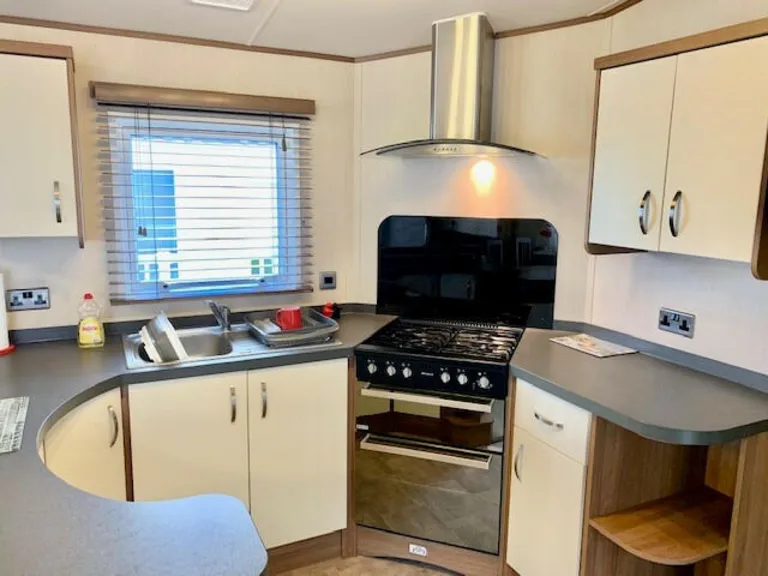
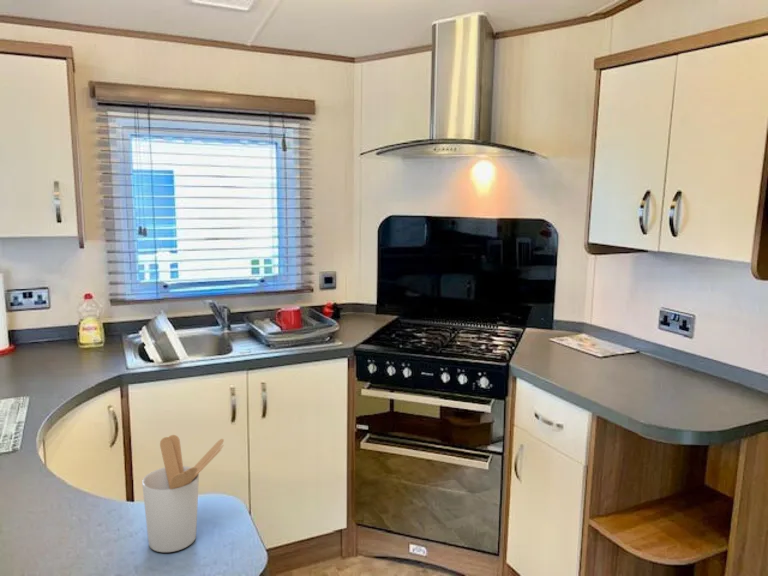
+ utensil holder (186, 490)
